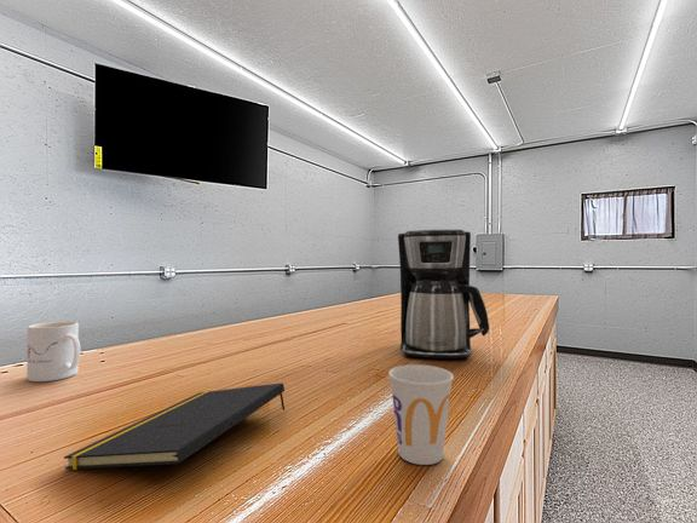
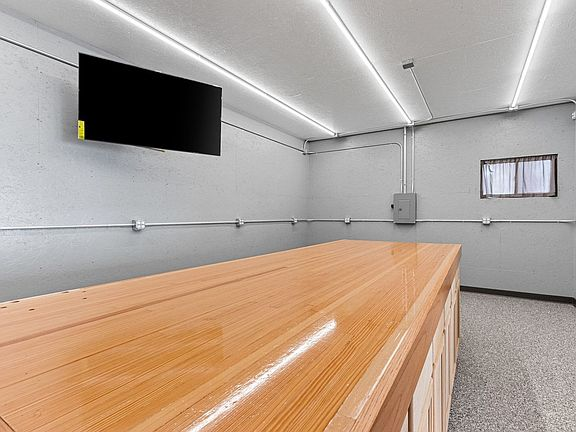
- mug (58, 350)
- notepad (191, 419)
- coffee maker (443, 288)
- cup (420, 413)
